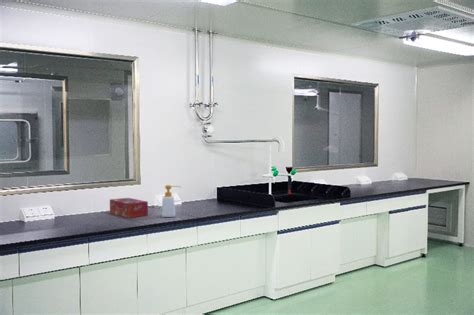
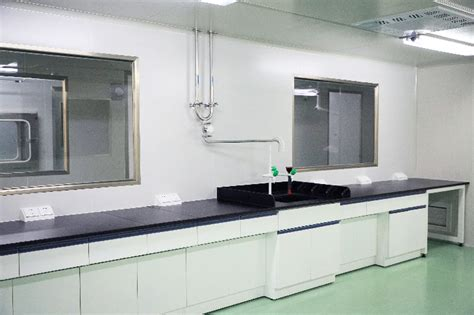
- tissue box (128, 207)
- soap bottle (171, 200)
